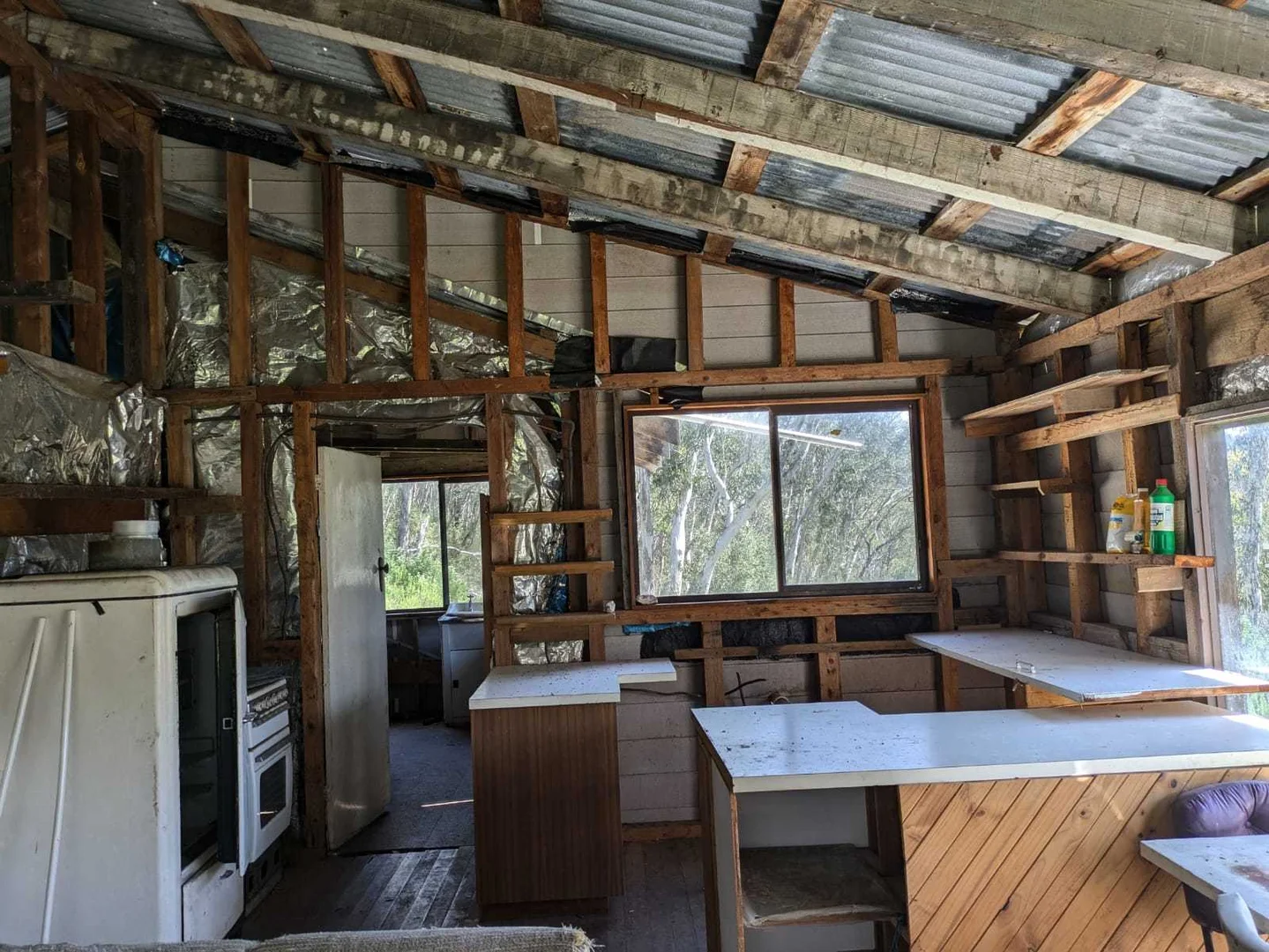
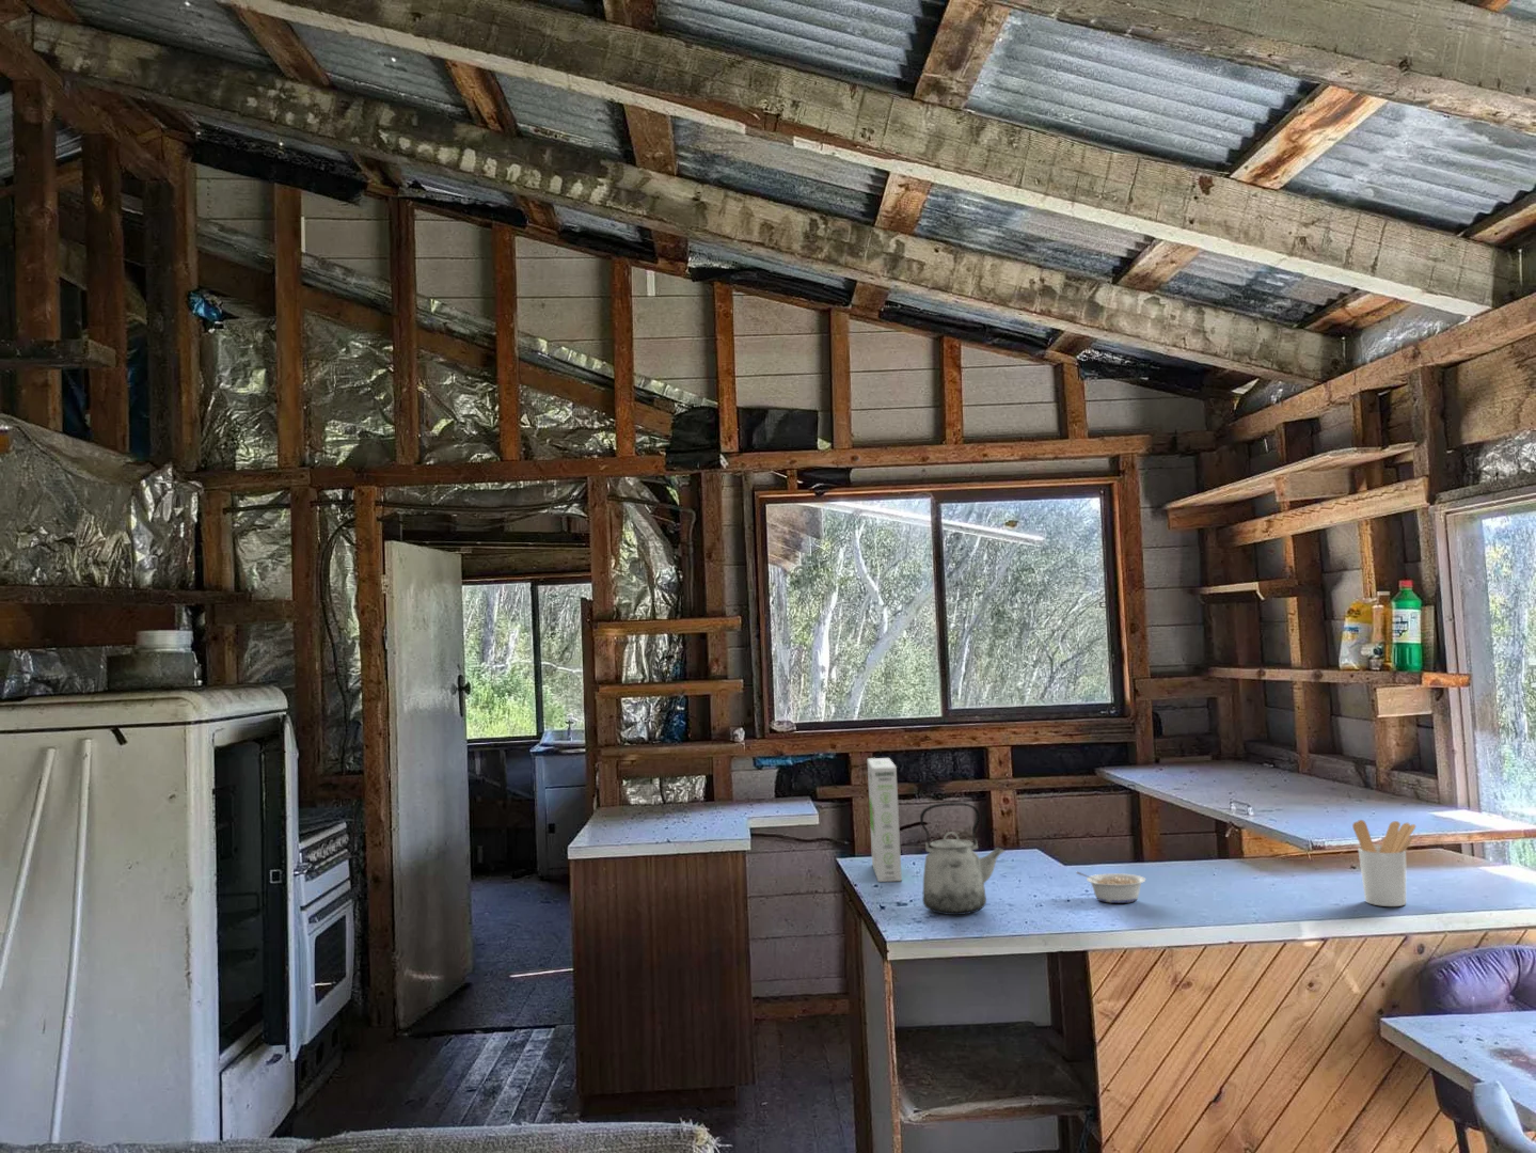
+ legume (1114, 887)
+ kettle (962, 855)
+ cereal box (884, 816)
+ utensil holder (1388, 860)
